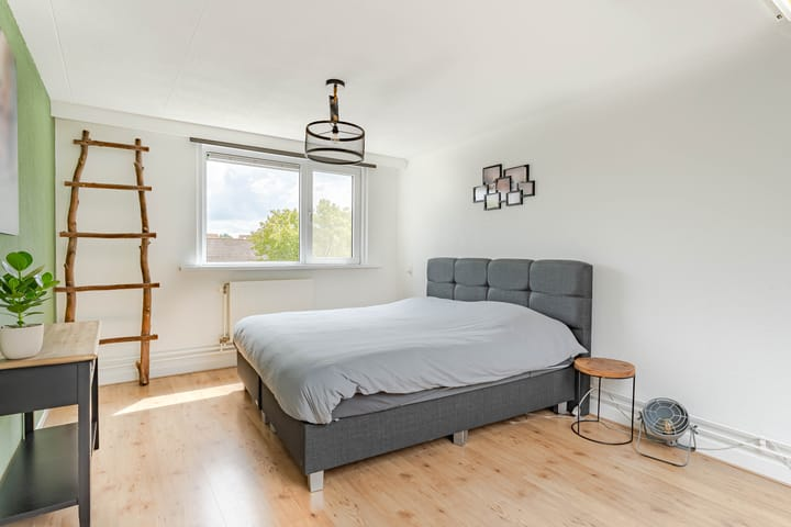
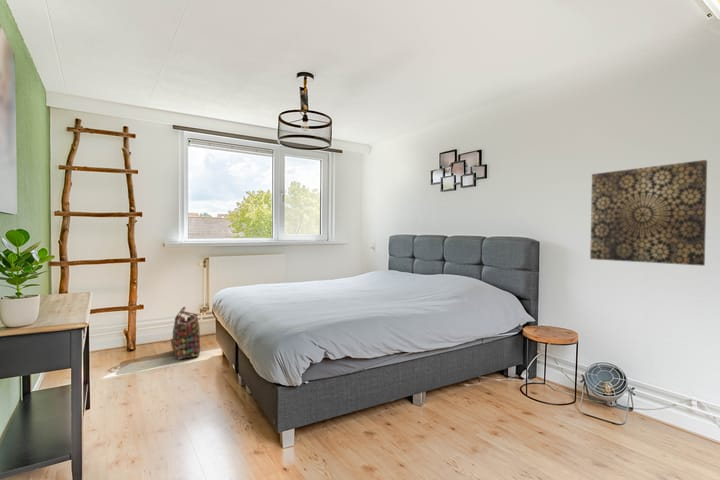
+ backpack (186, 329)
+ wall art (642, 215)
